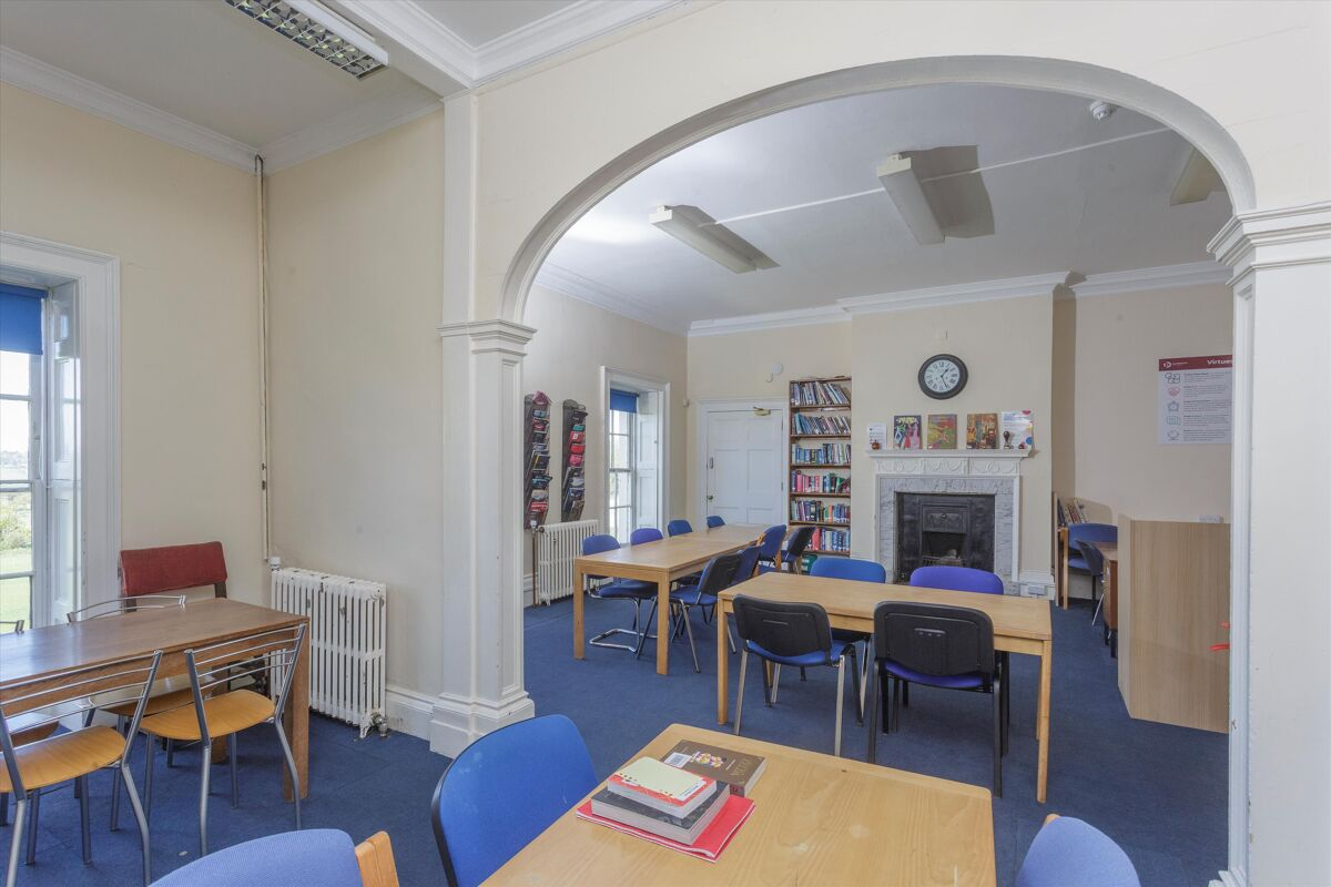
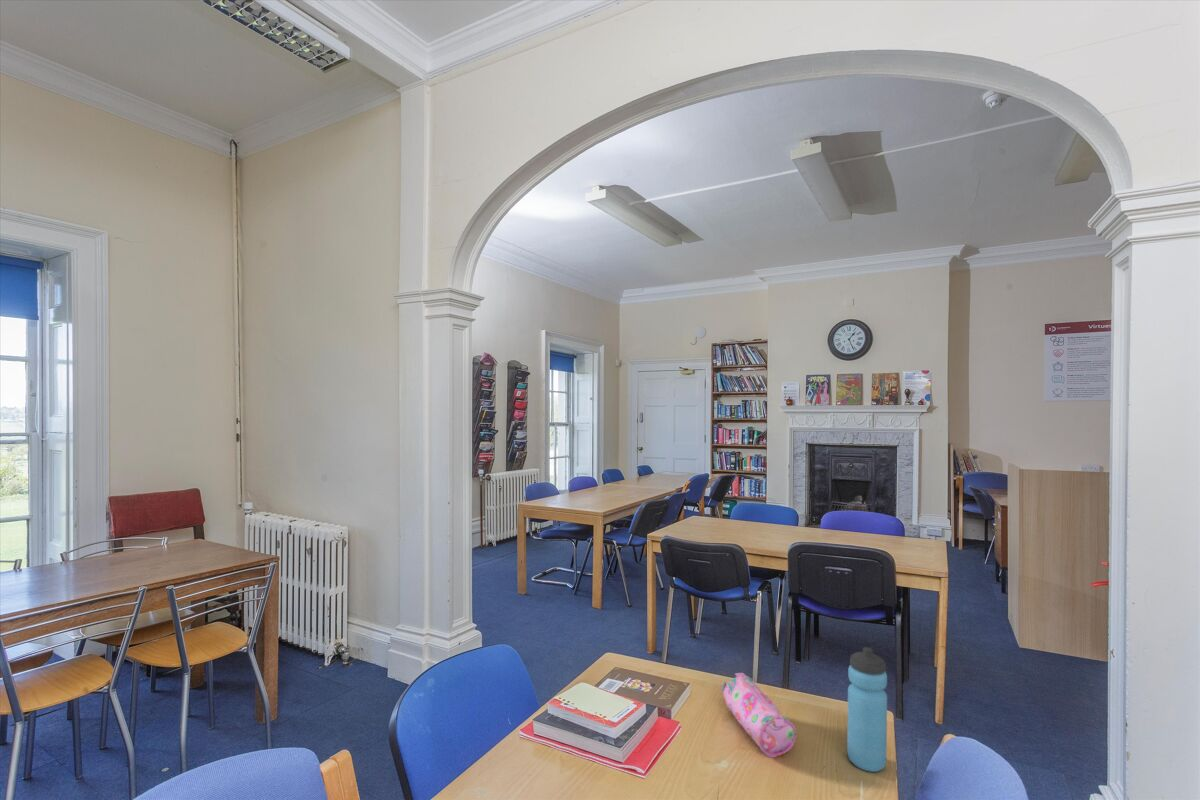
+ pencil case (756, 711)
+ water bottle (867, 705)
